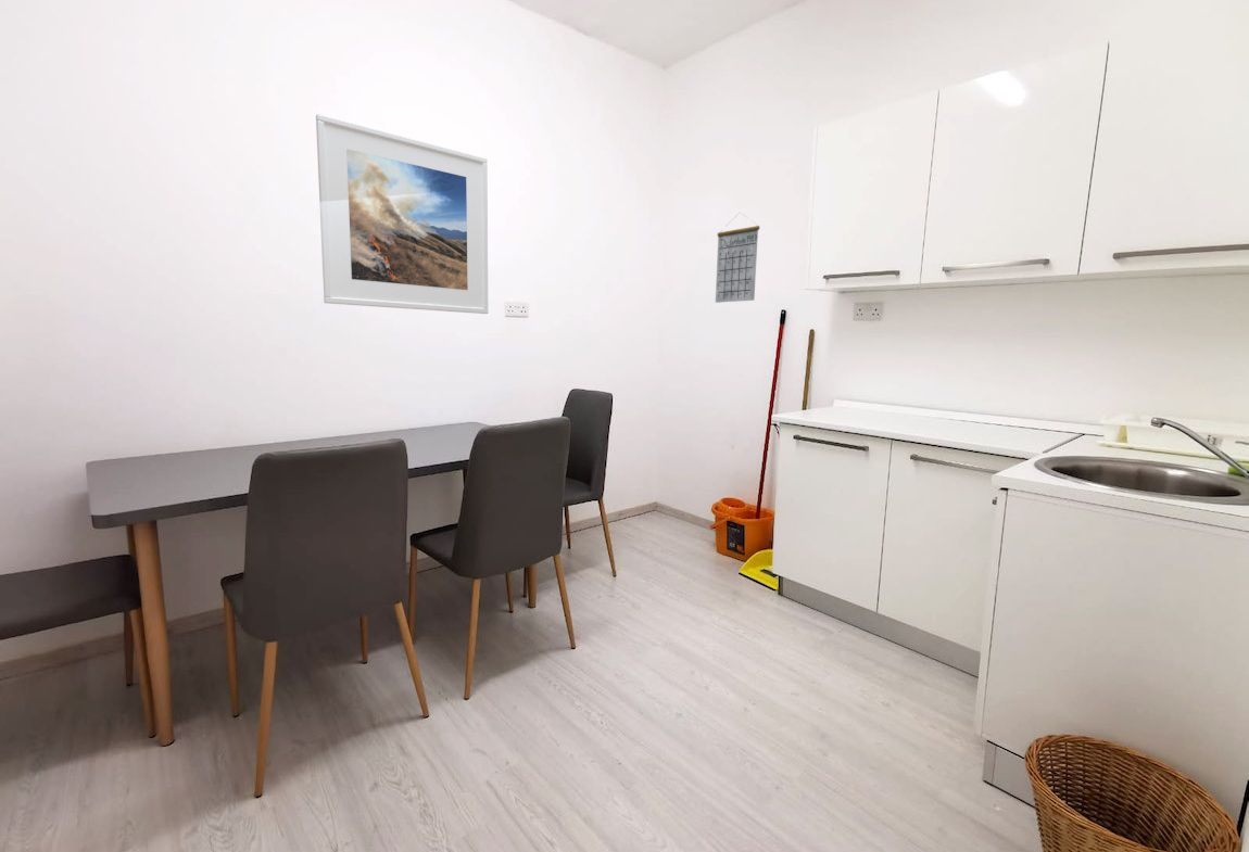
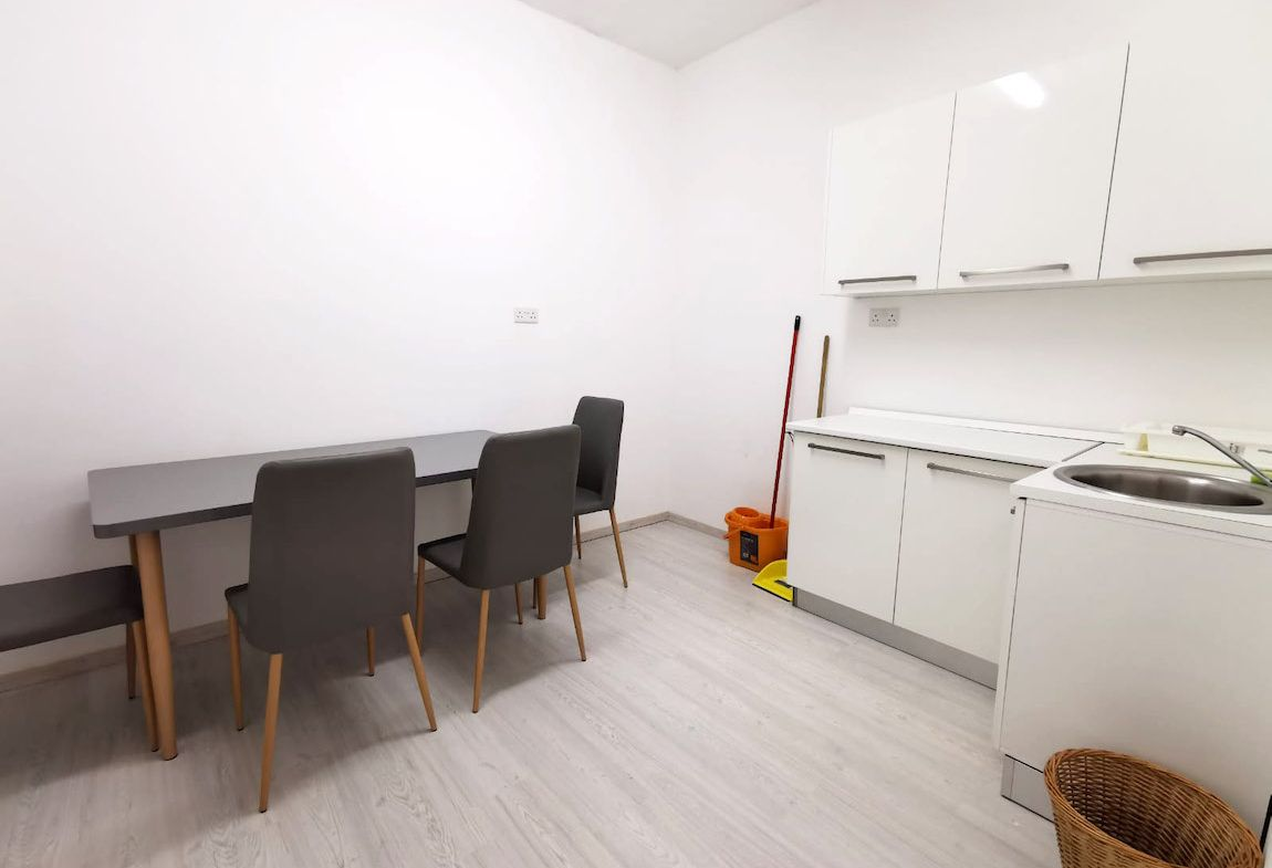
- calendar (736, 256)
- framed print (412, 225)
